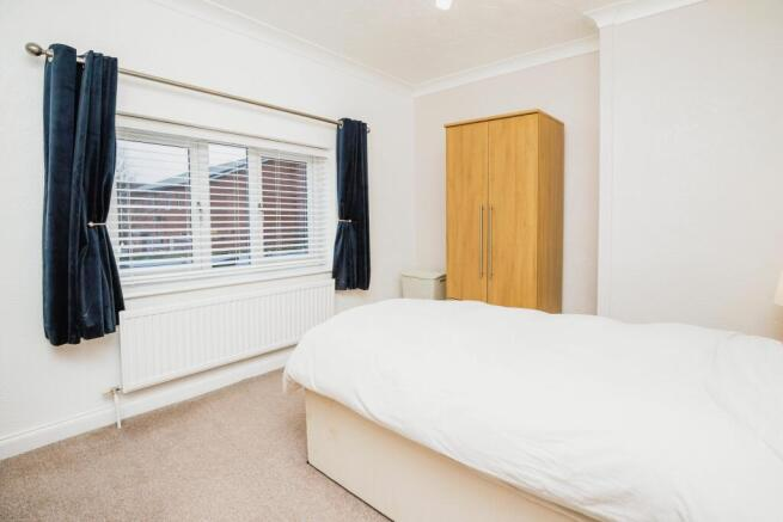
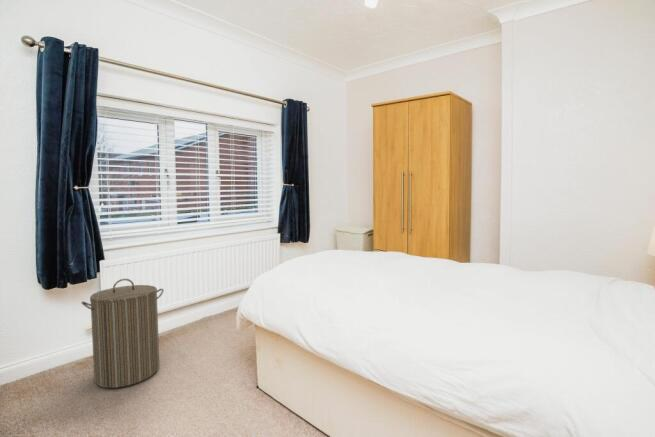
+ laundry hamper (126, 326)
